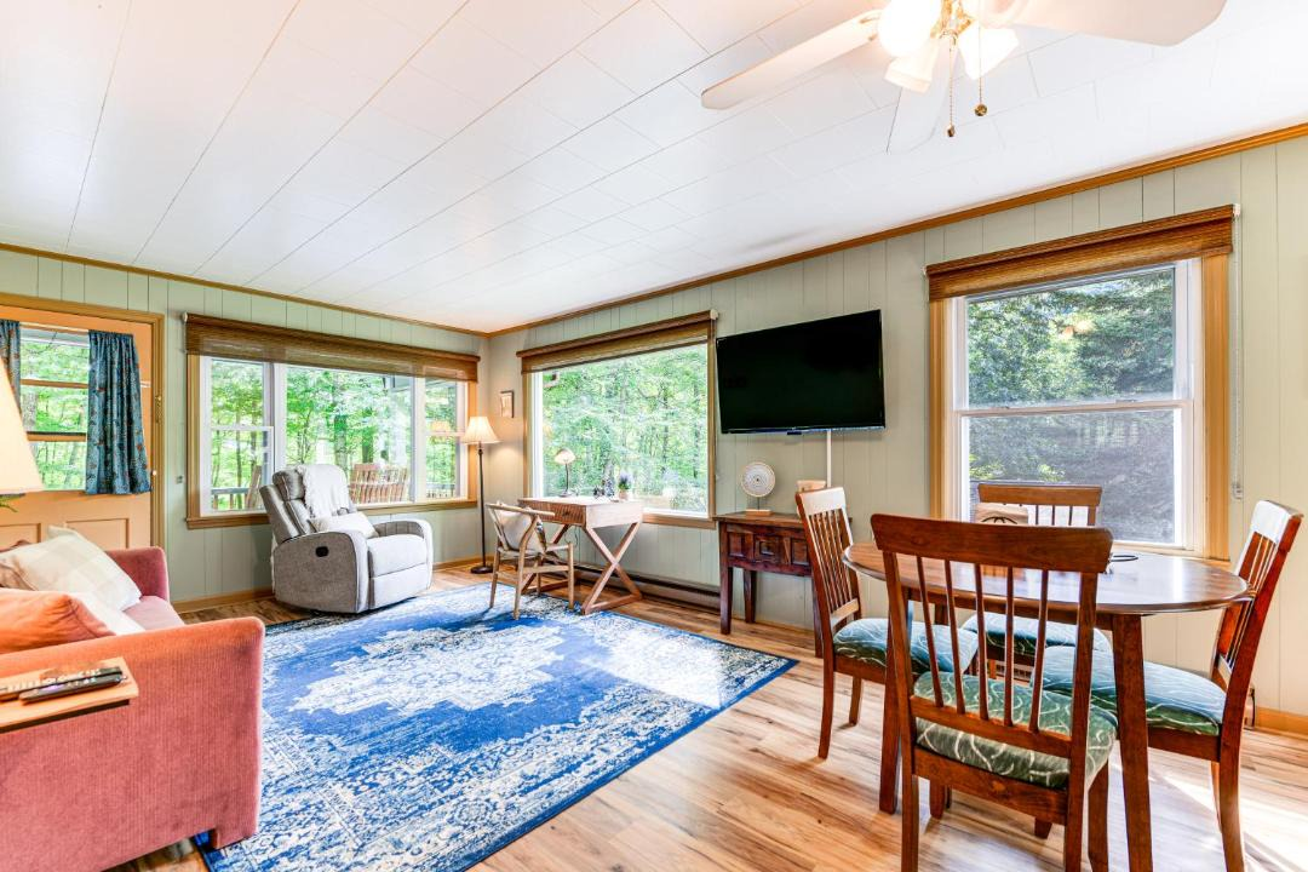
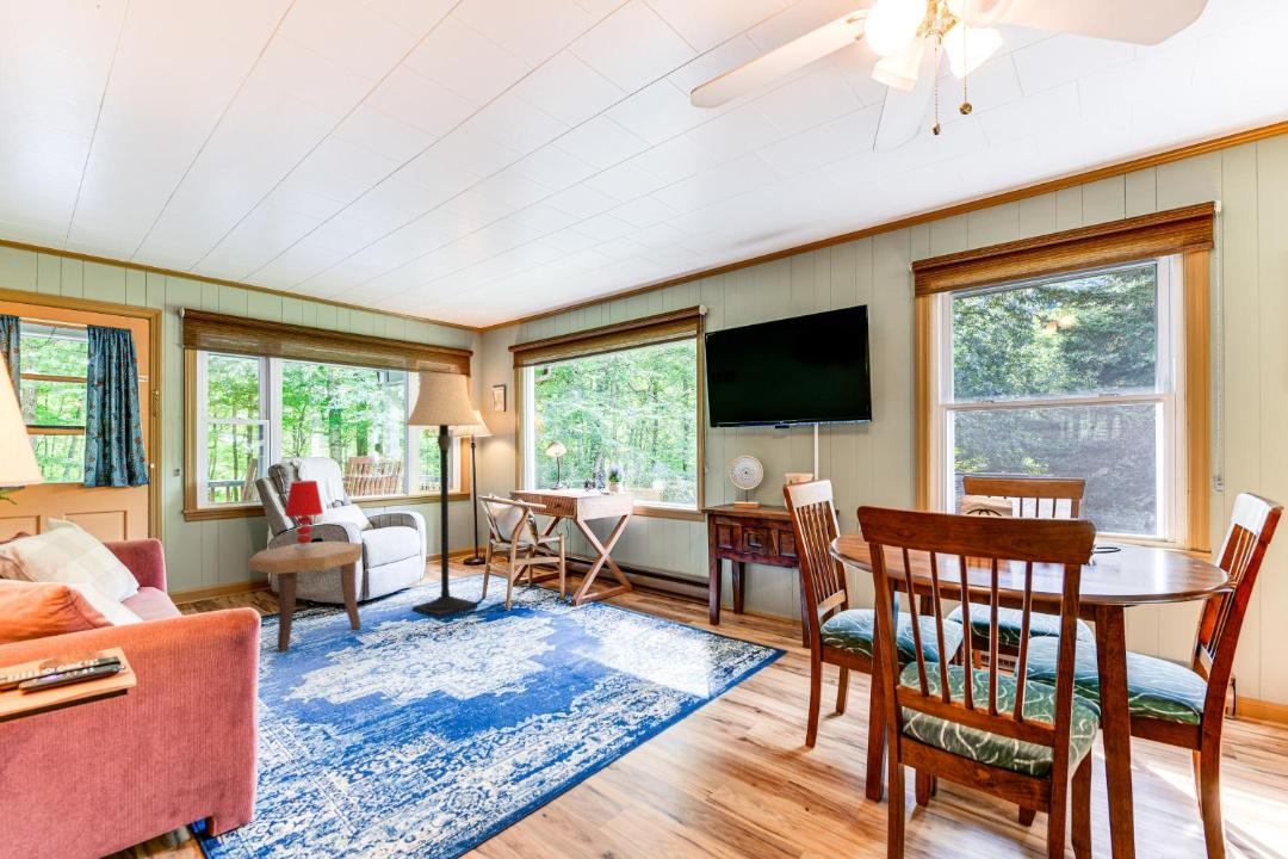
+ table lamp (304, 513)
+ lamp (444, 492)
+ side table (296, 589)
